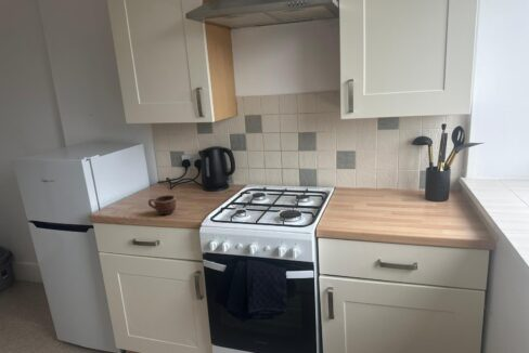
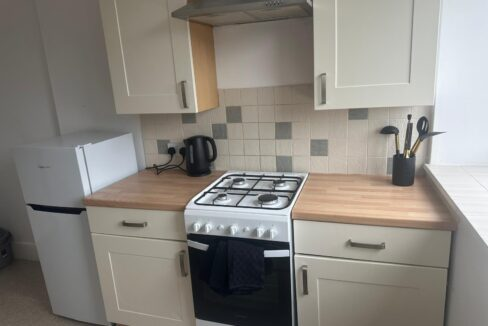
- mug (163, 206)
